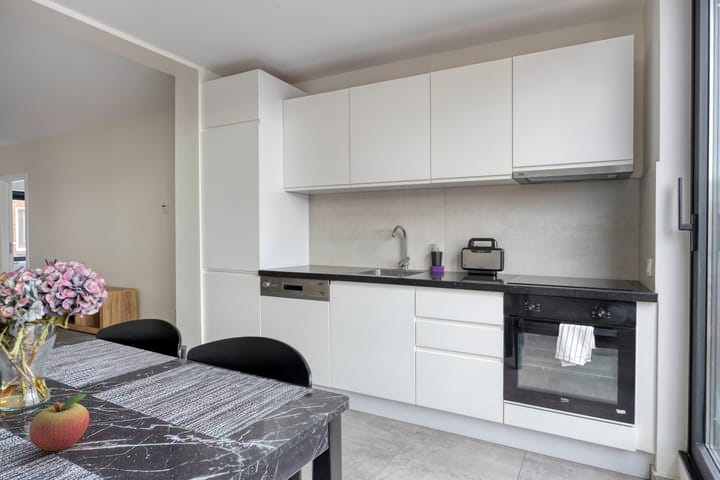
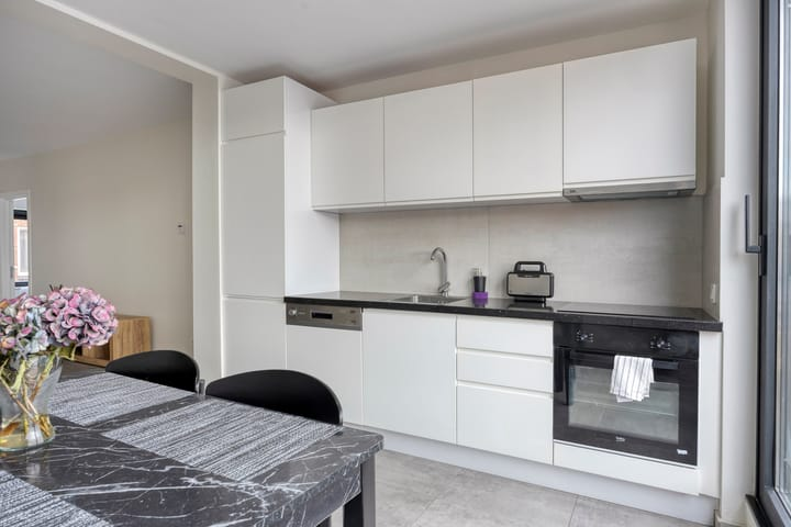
- fruit (60, 421)
